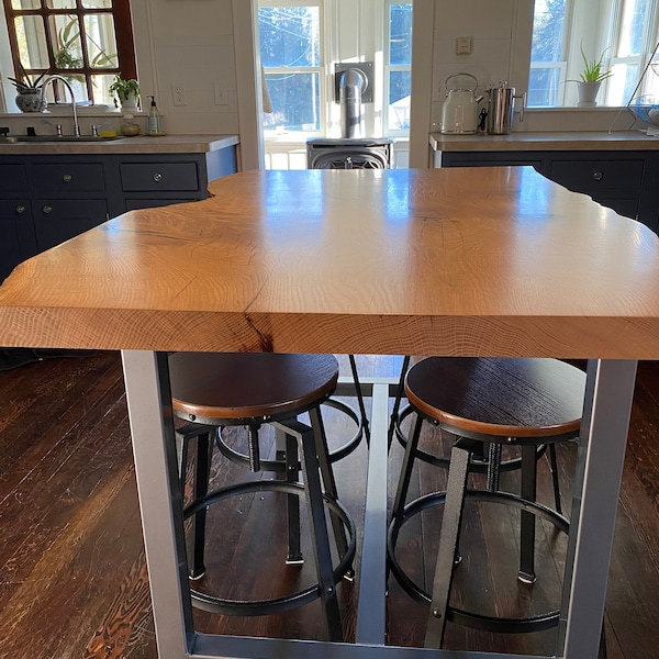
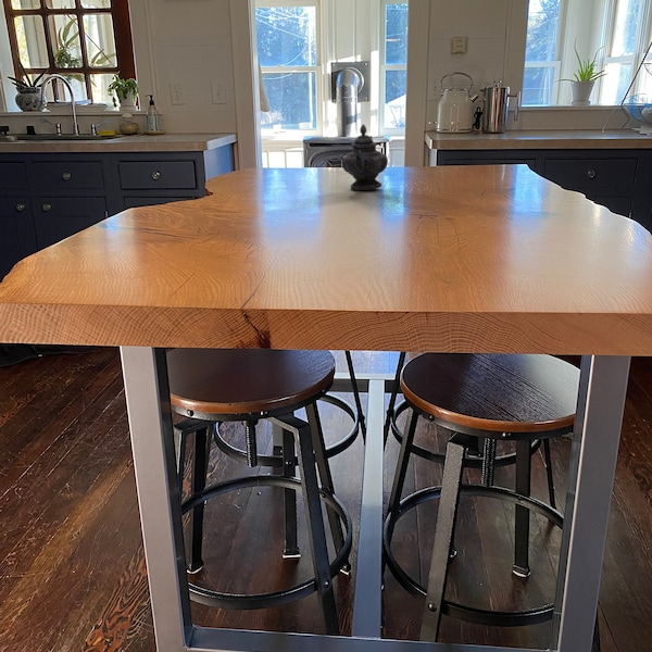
+ teapot (364, 156)
